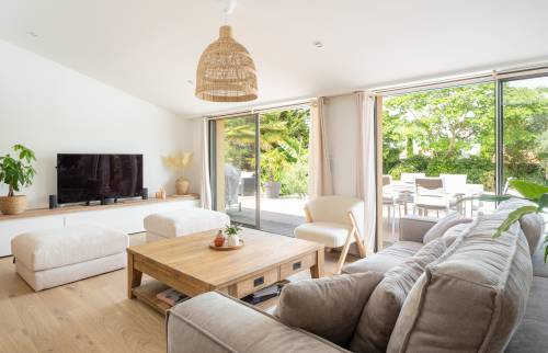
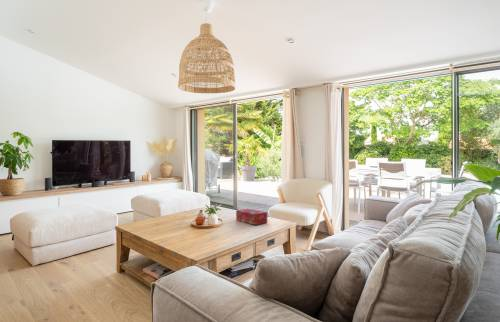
+ tissue box (251, 216)
